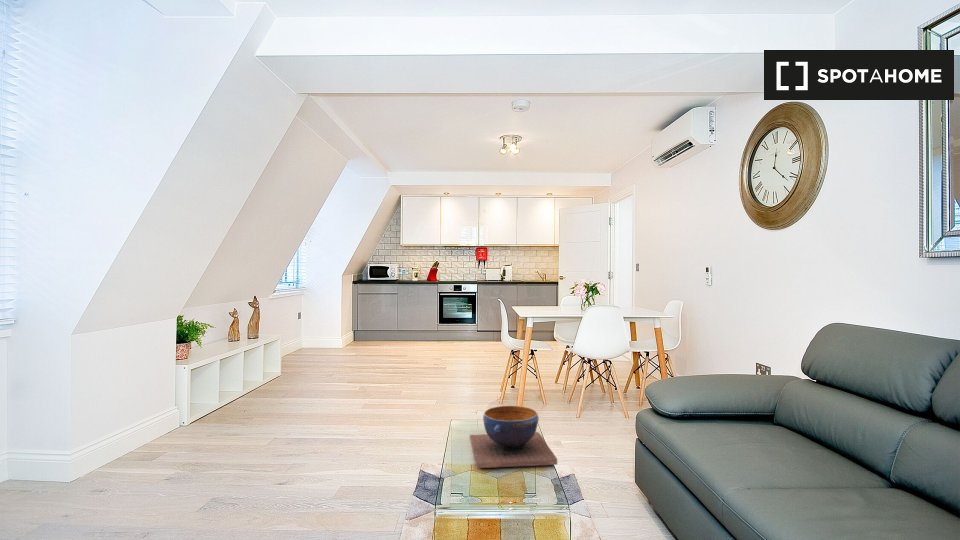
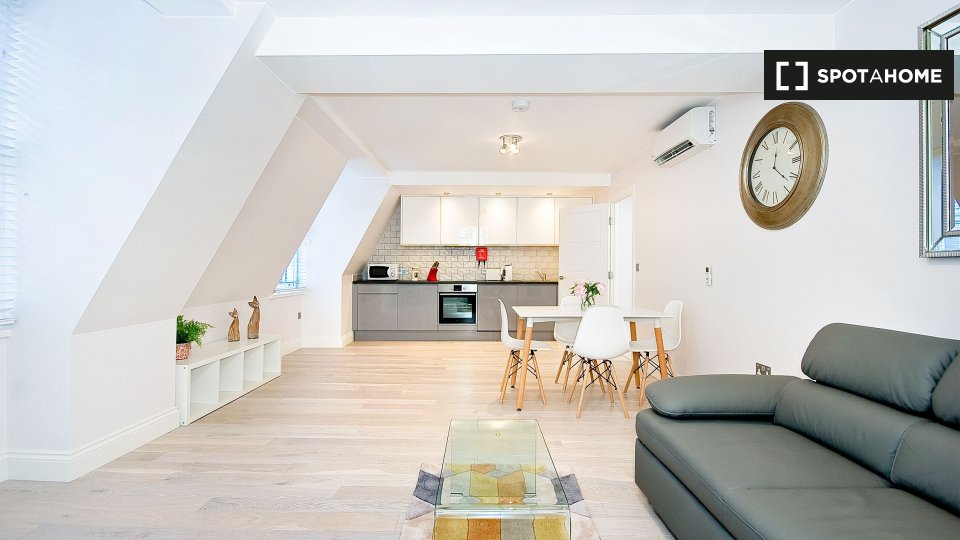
- decorative bowl (510, 431)
